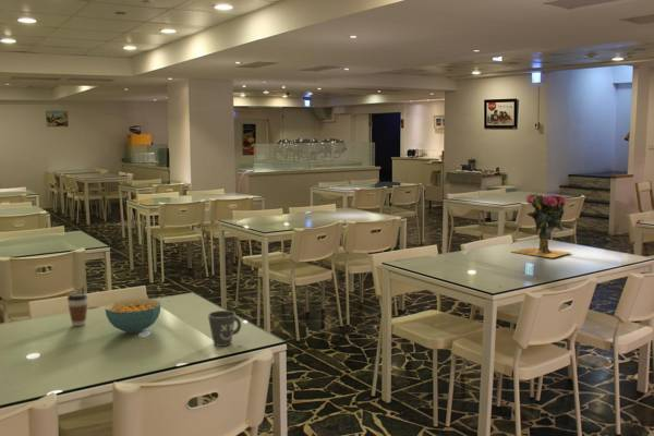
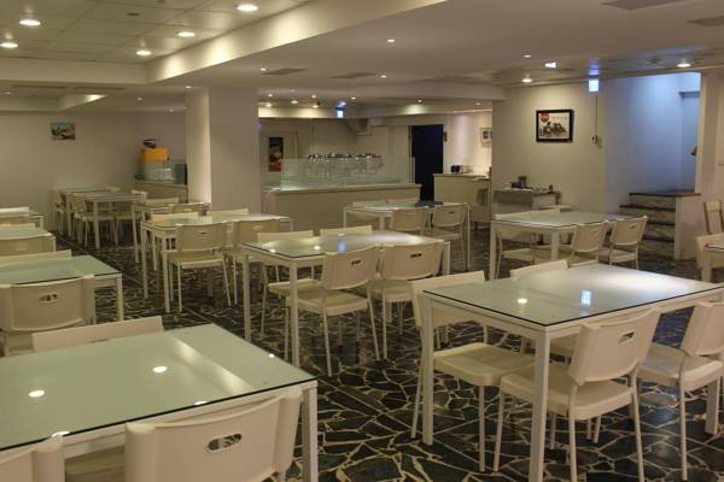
- mug (226, 328)
- vase (542, 223)
- cereal bowl (133, 317)
- coffee cup (77, 308)
